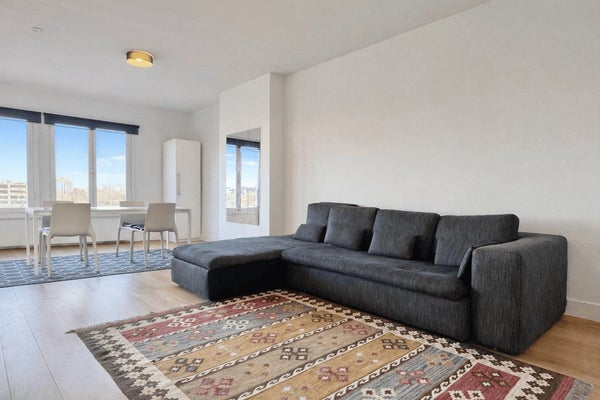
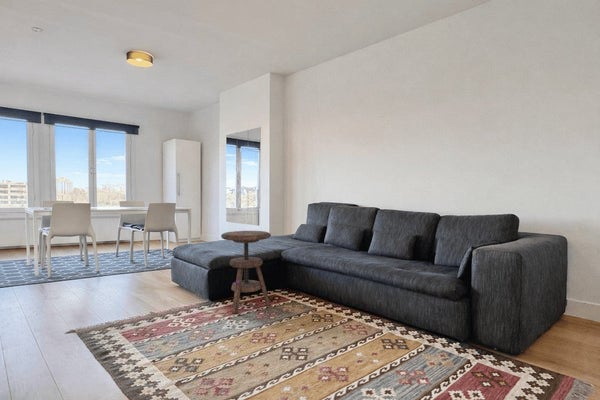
+ side table (246, 269)
